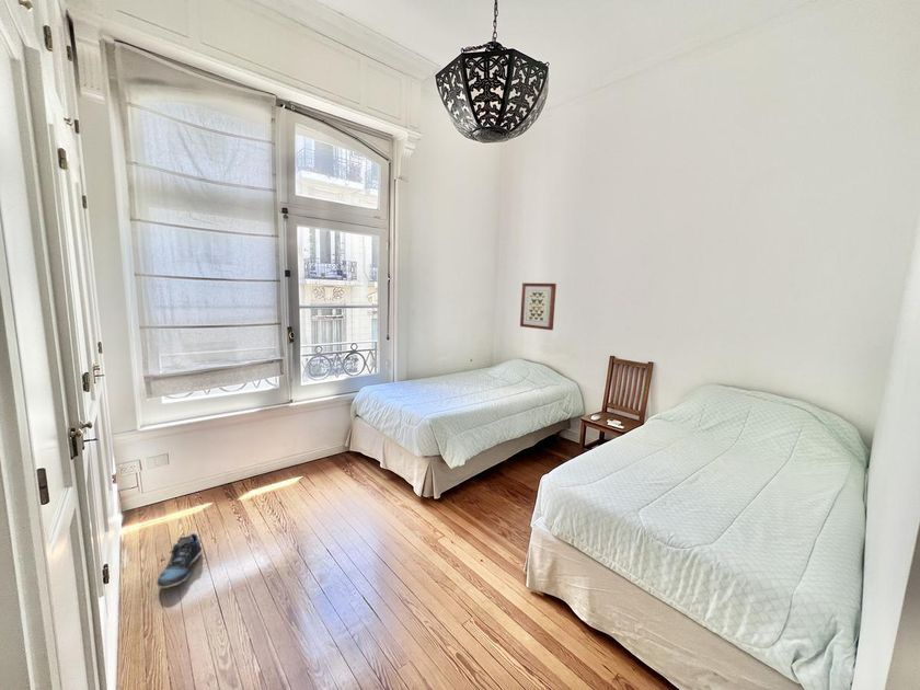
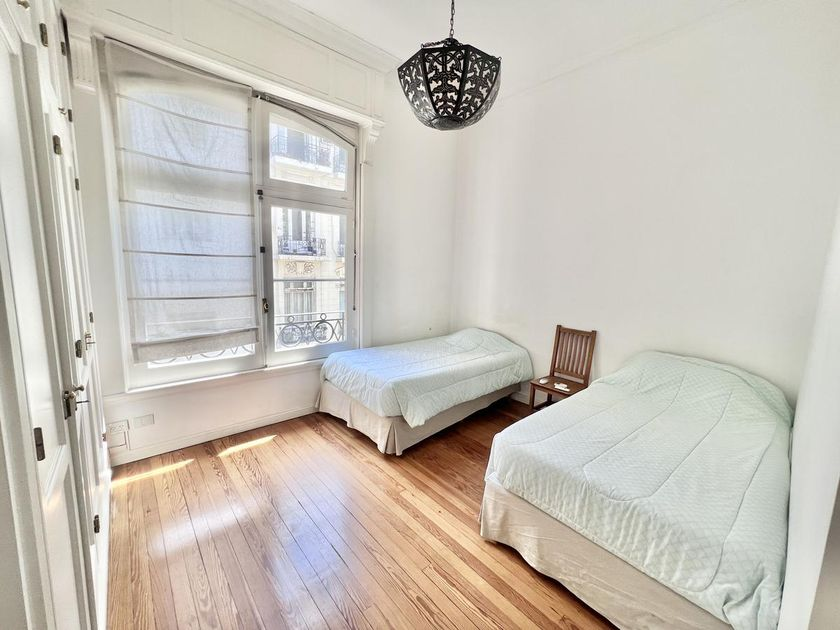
- shoe (175, 560)
- wall art (537, 306)
